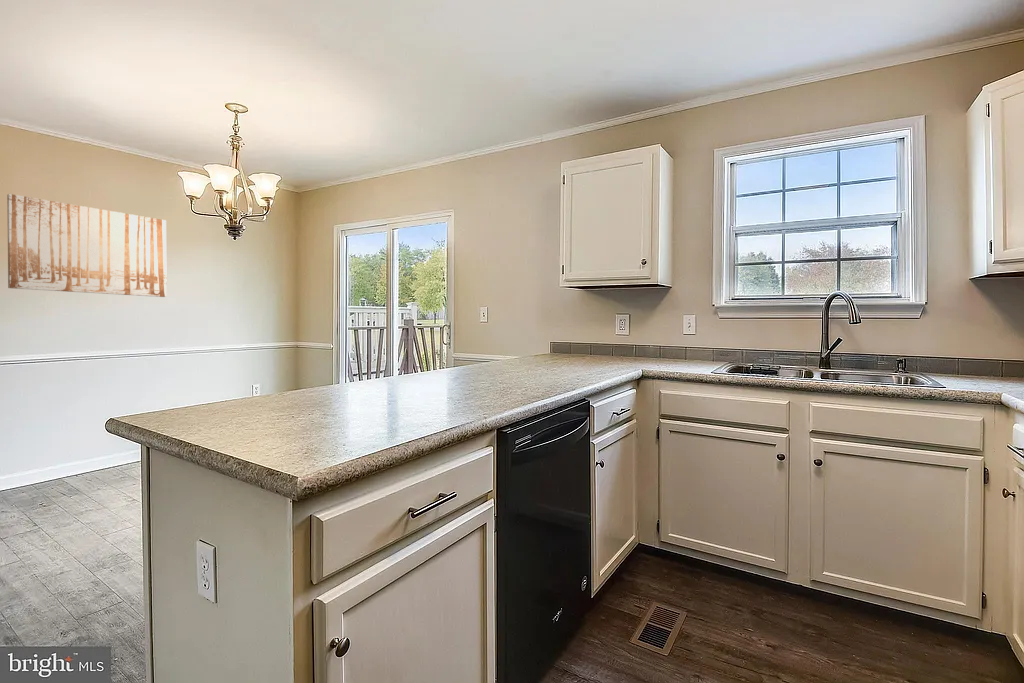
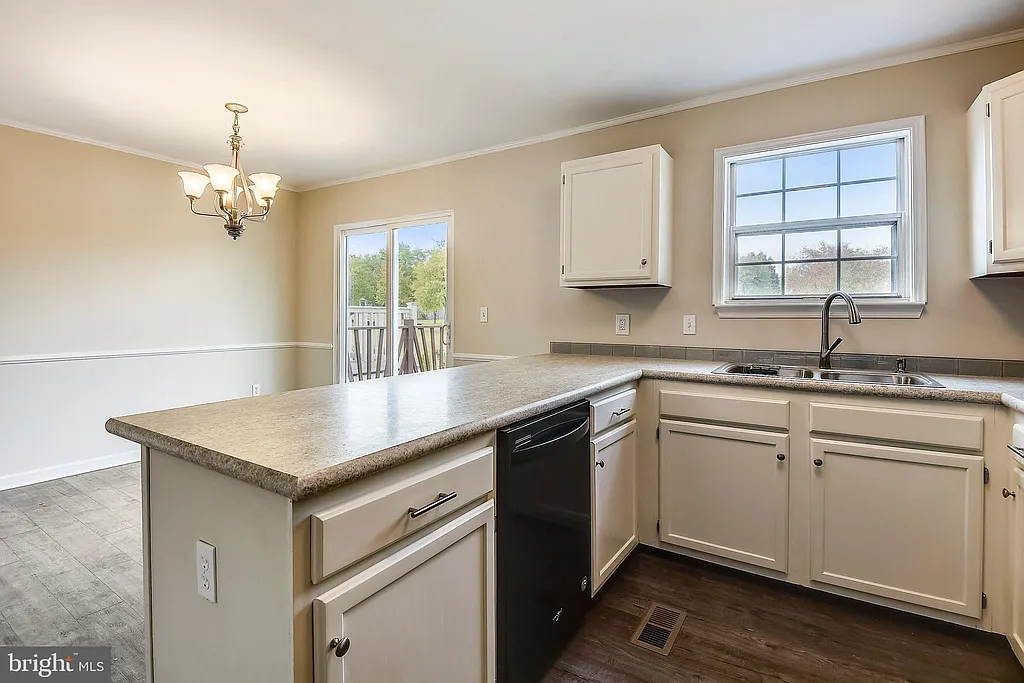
- wall art (95, 250)
